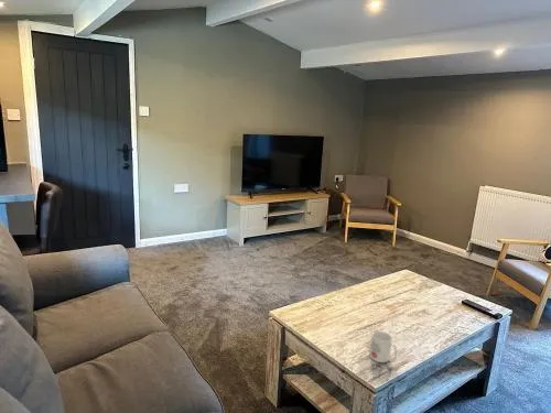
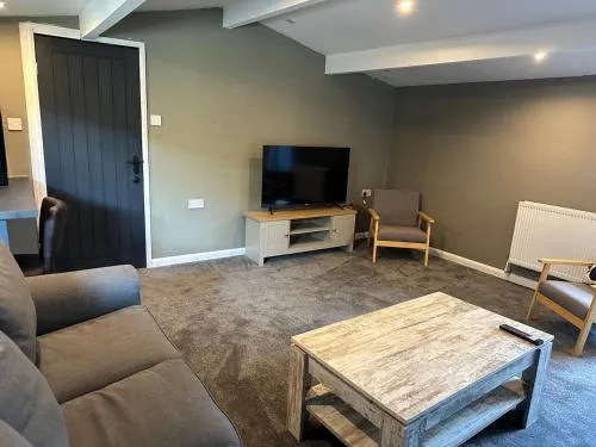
- mug (383, 348)
